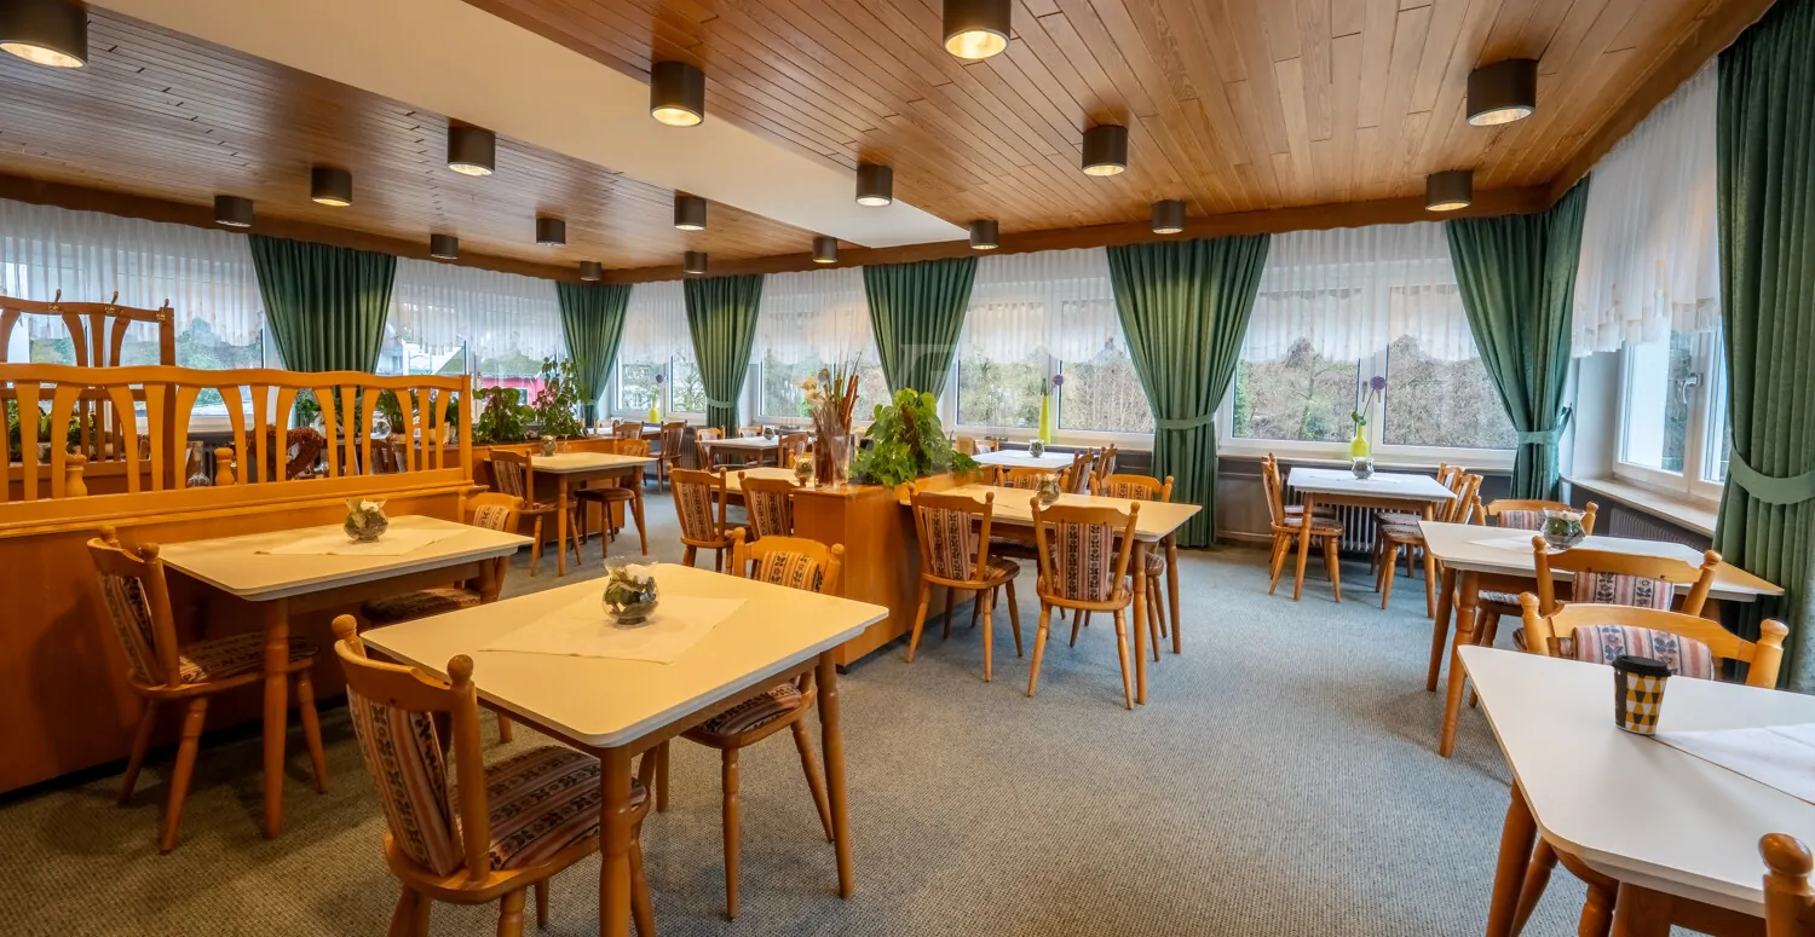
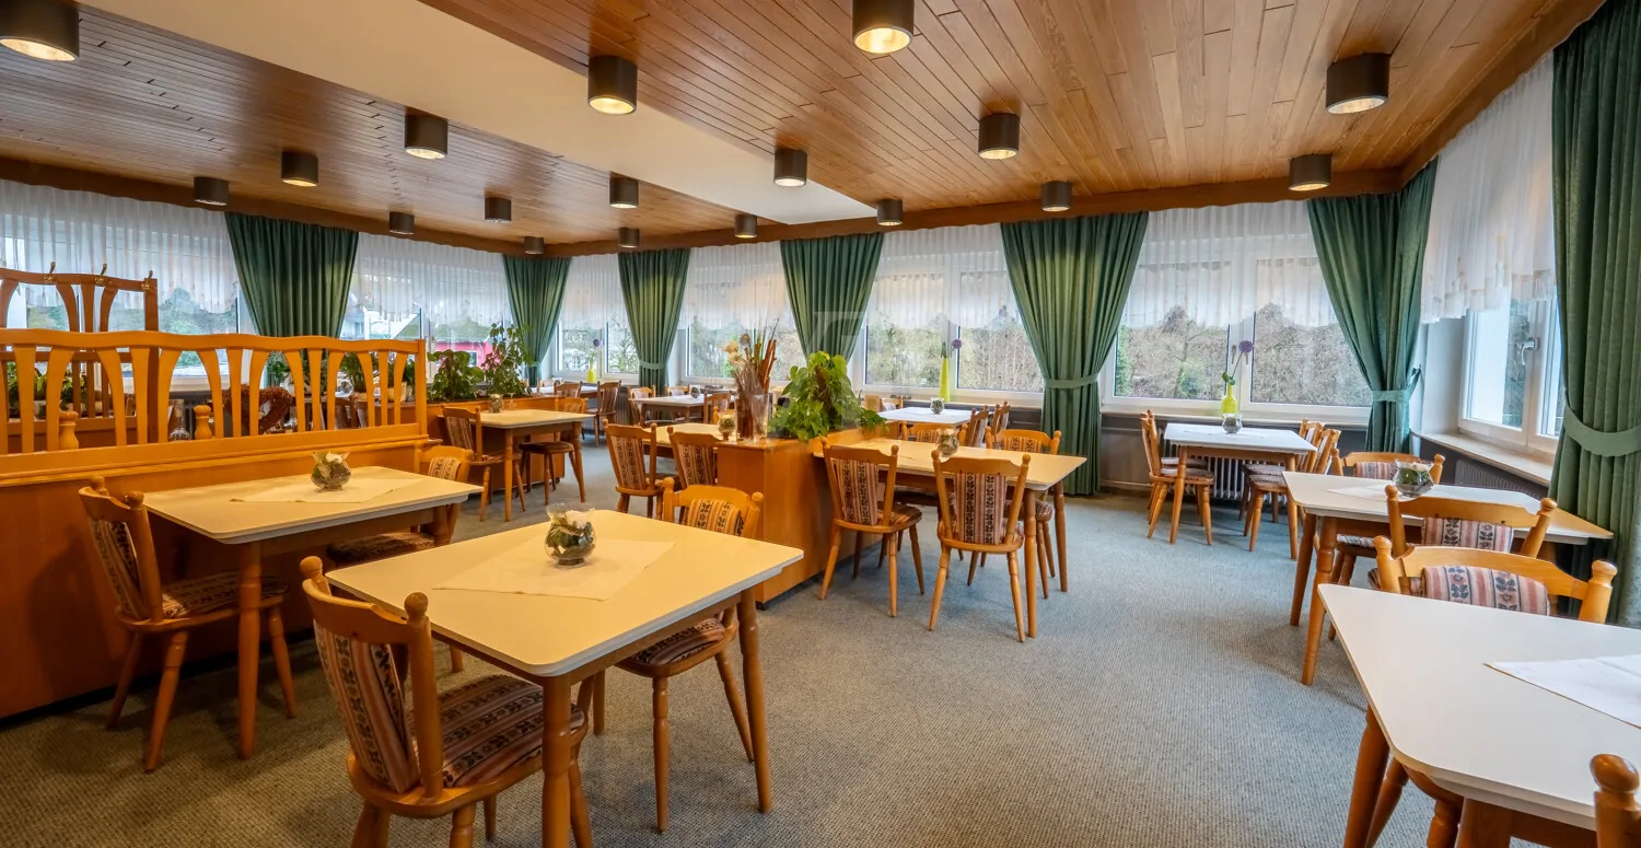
- coffee cup (1638, 694)
